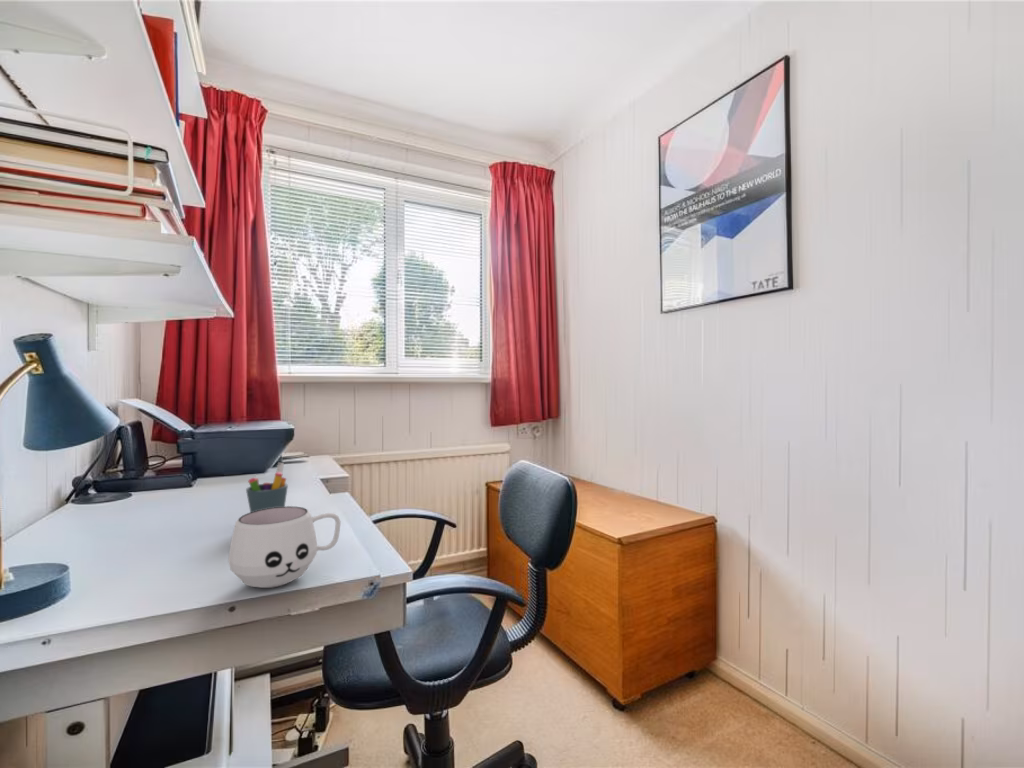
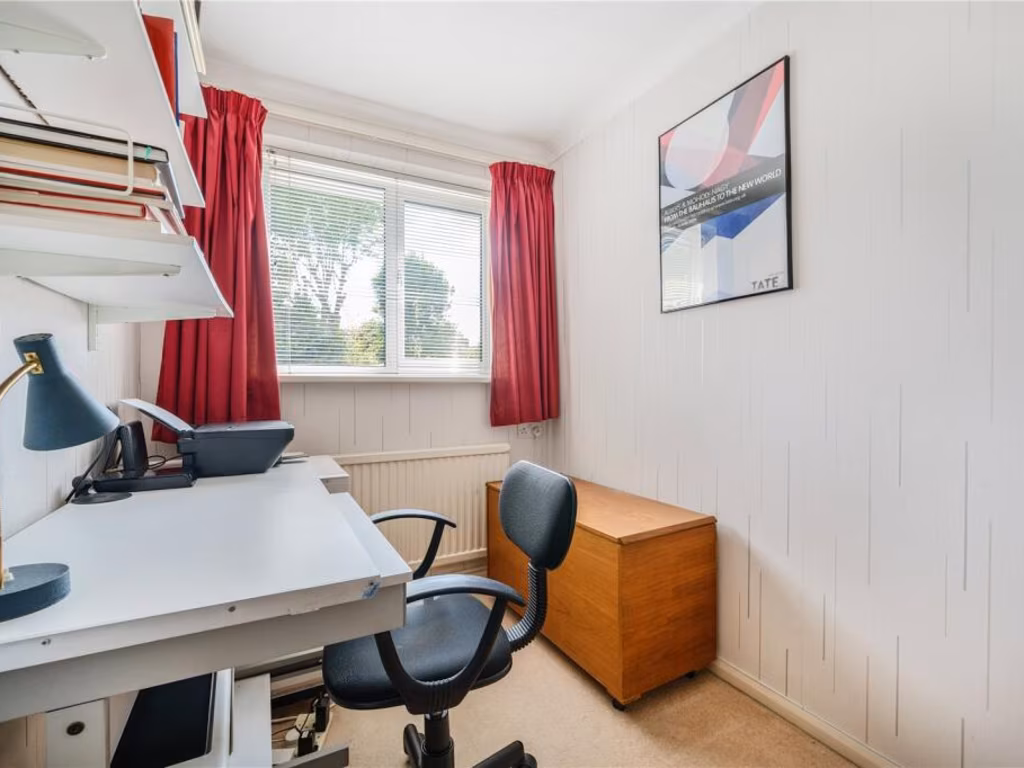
- mug (289, 543)
- pen holder (267, 495)
